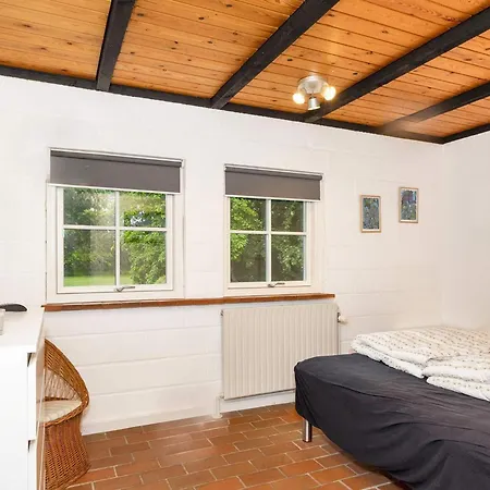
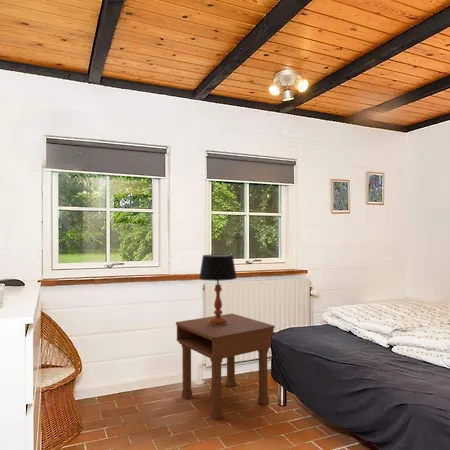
+ table lamp (218, 289)
+ nightstand (221, 361)
